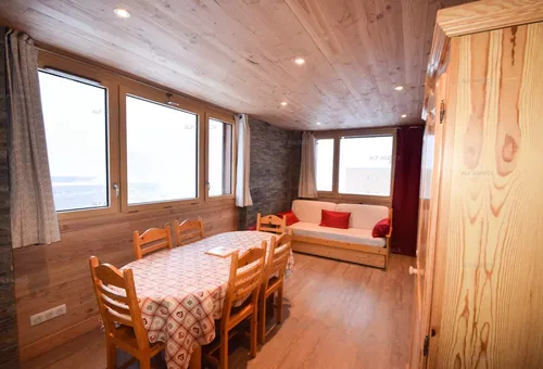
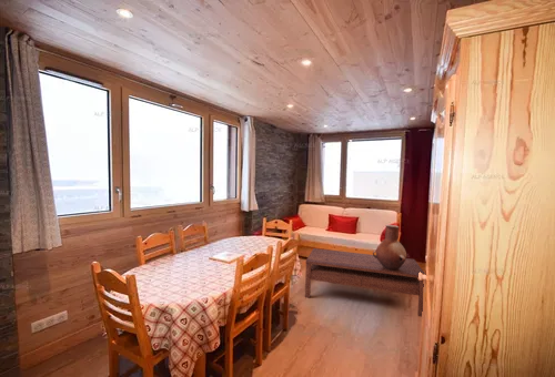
+ vessel (389, 245)
+ coffee table (361, 277)
